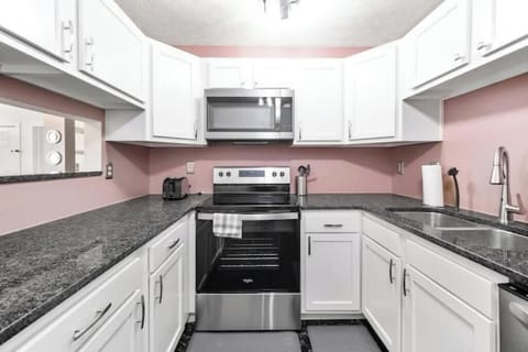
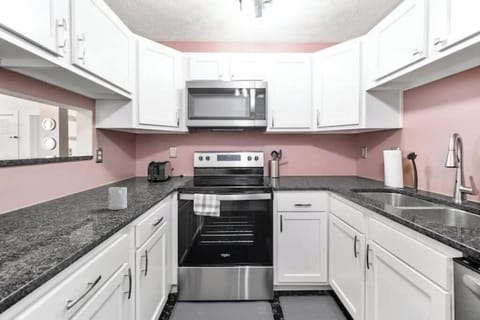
+ mug (118, 198)
